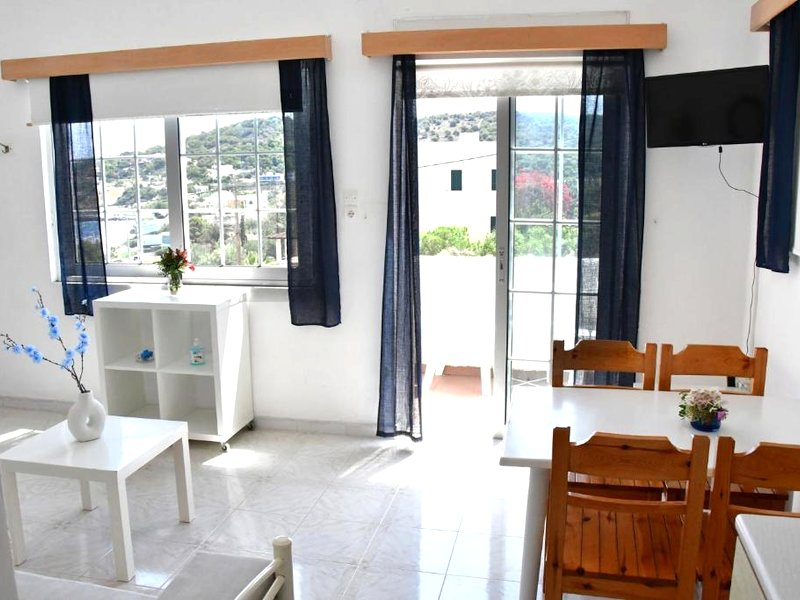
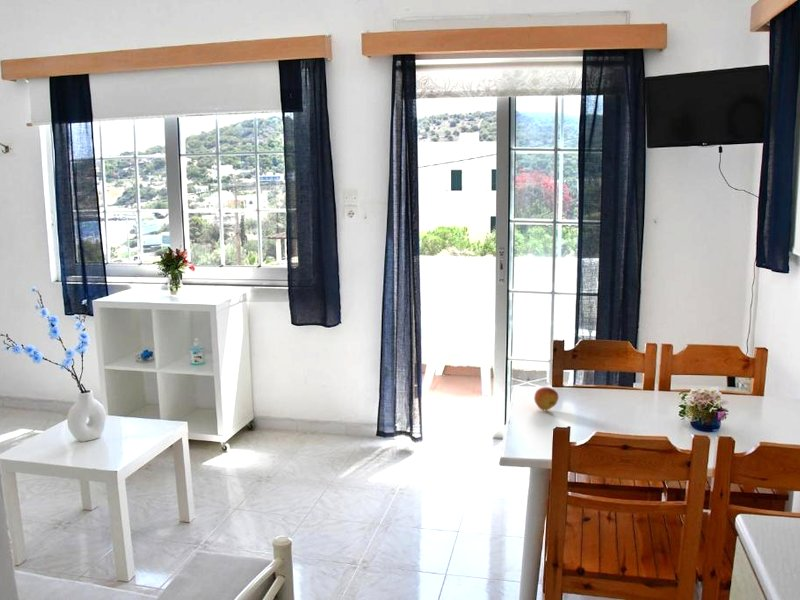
+ fruit (545, 398)
